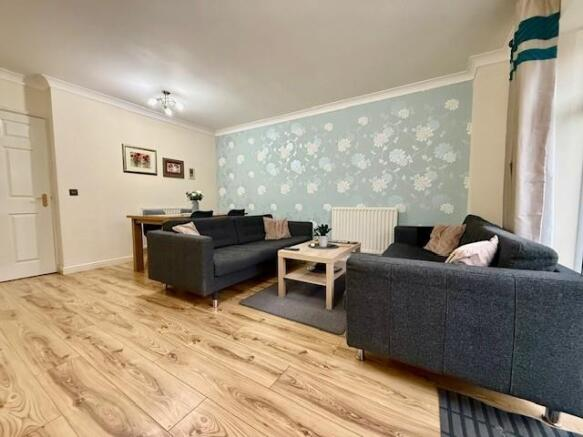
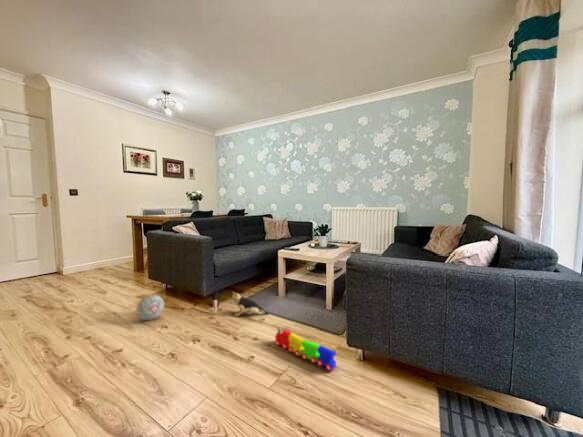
+ decorative ball (151, 307)
+ plush toy (249, 302)
+ toy train (303, 346)
